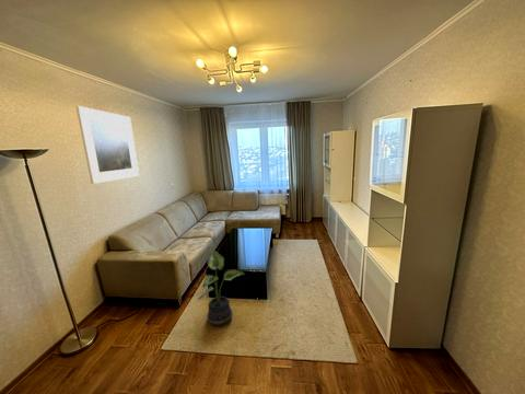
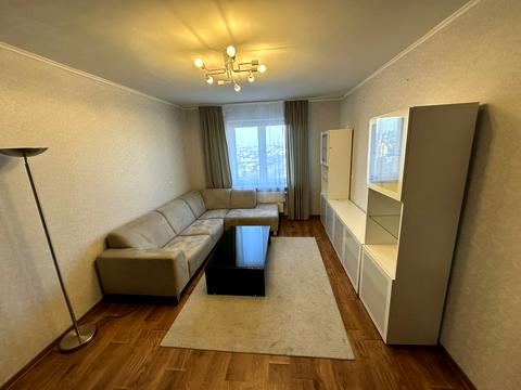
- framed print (113, 147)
- potted plant (220, 289)
